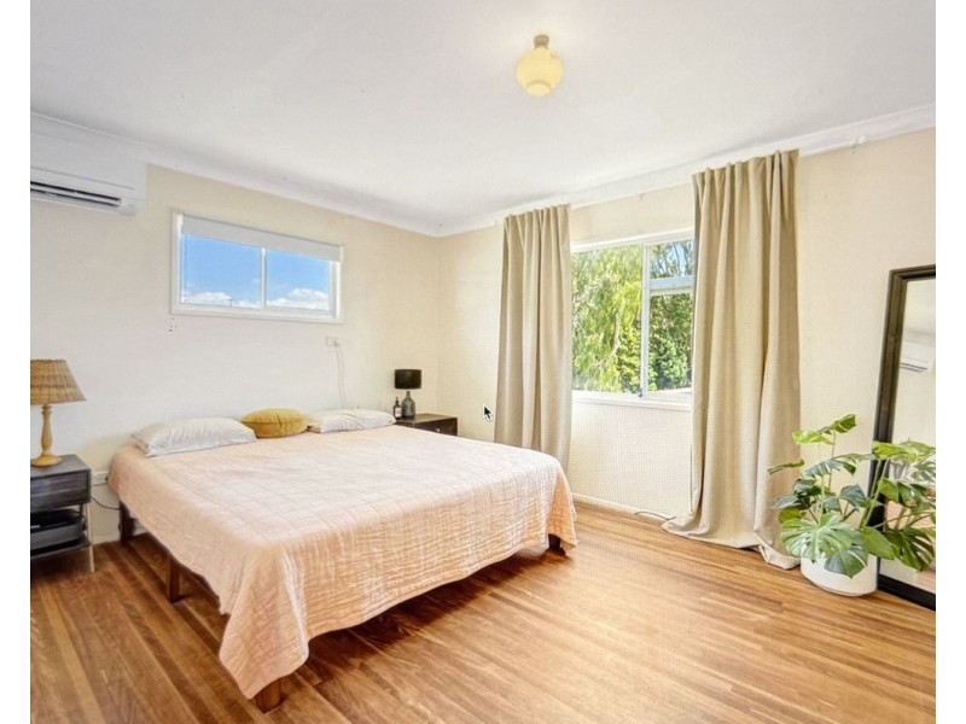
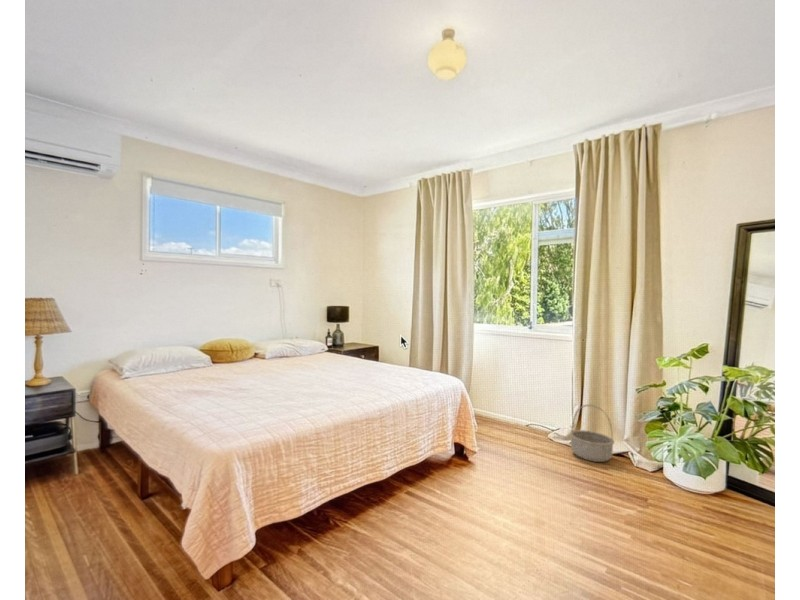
+ basket (591, 431)
